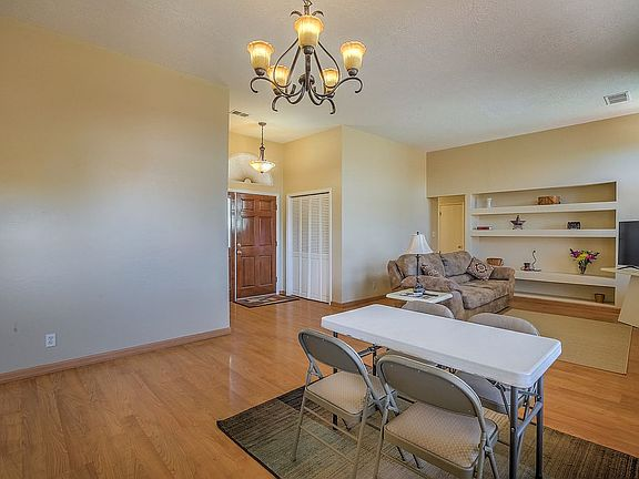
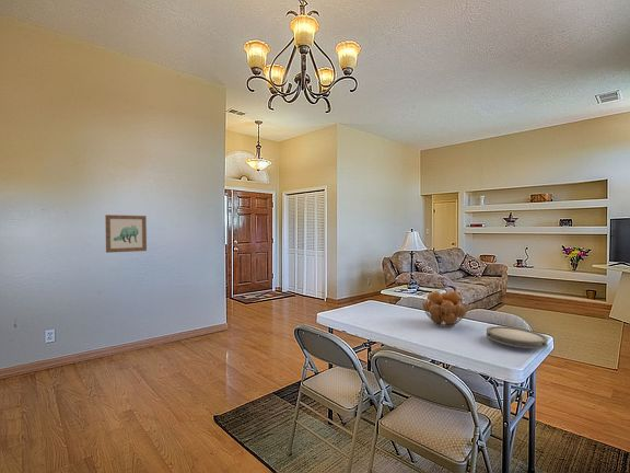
+ wall art (126, 233)
+ plate (515, 337)
+ fruit basket (444, 308)
